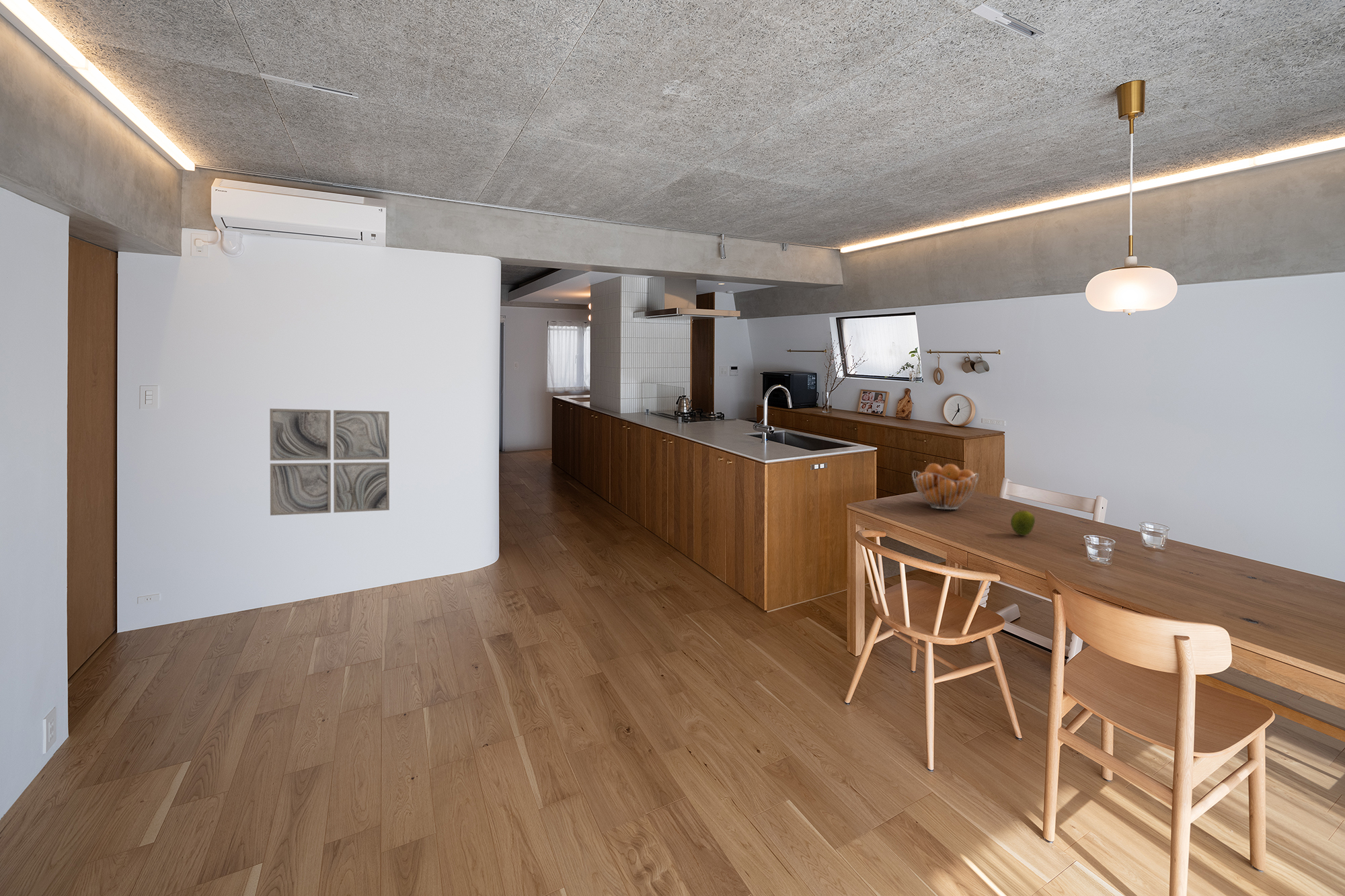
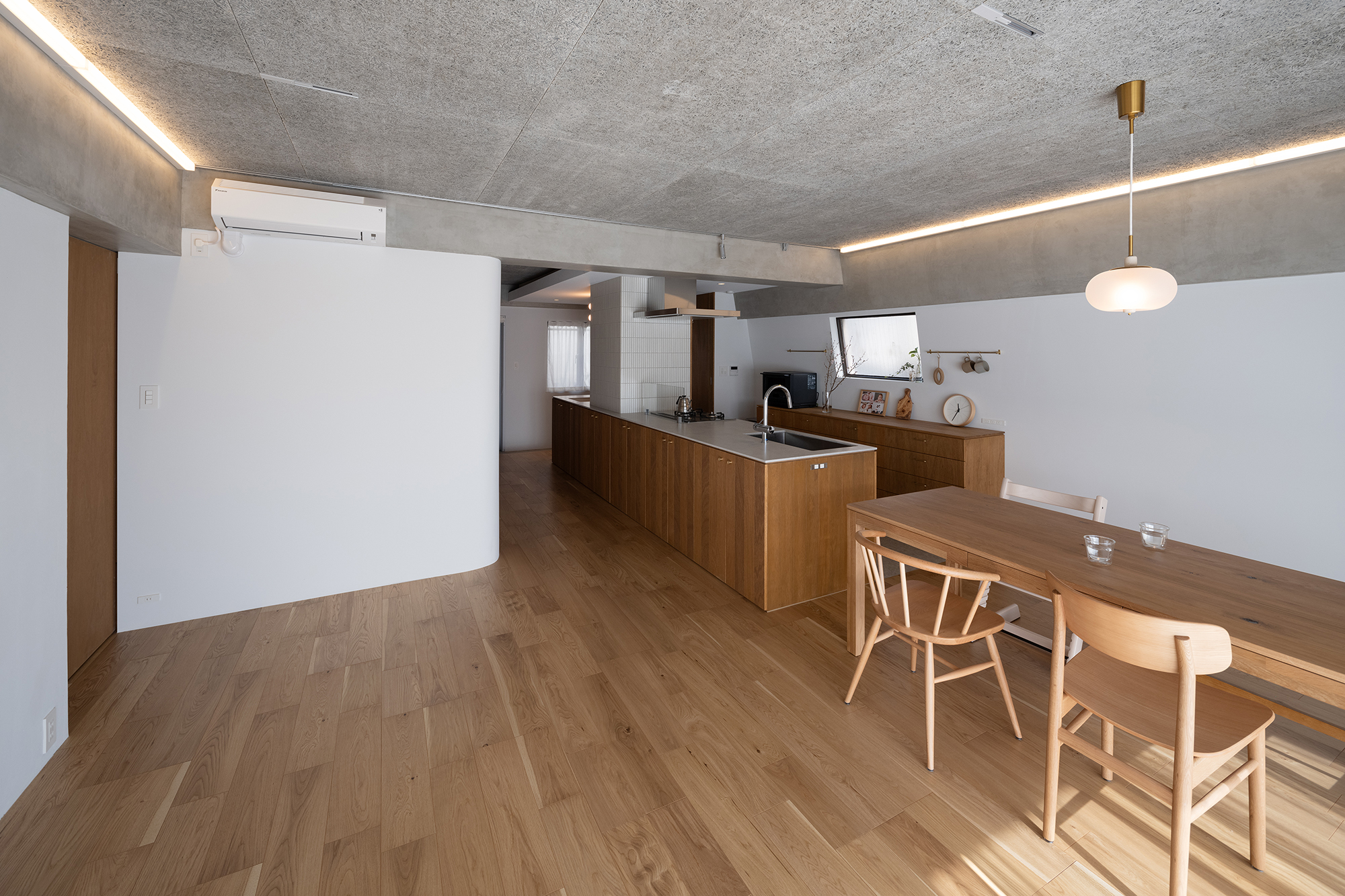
- fruit (1022, 522)
- wall art (334, 462)
- fruit basket (944, 485)
